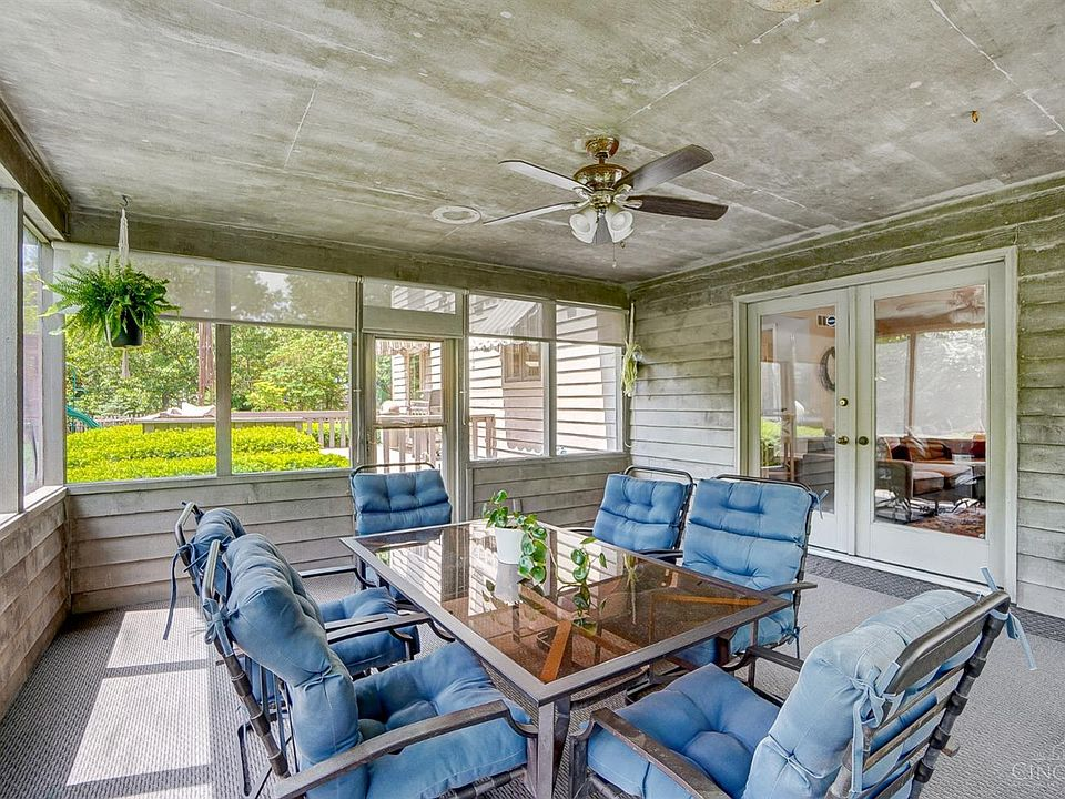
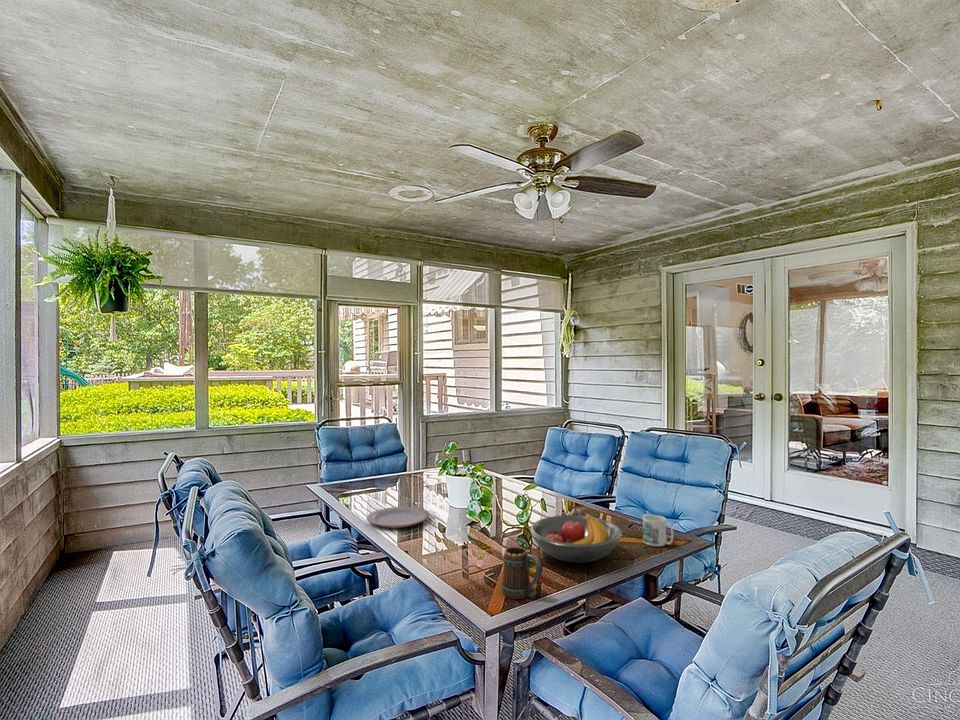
+ plate (398, 518)
+ mug (658, 531)
+ fruit bowl (575, 538)
+ mug (521, 573)
